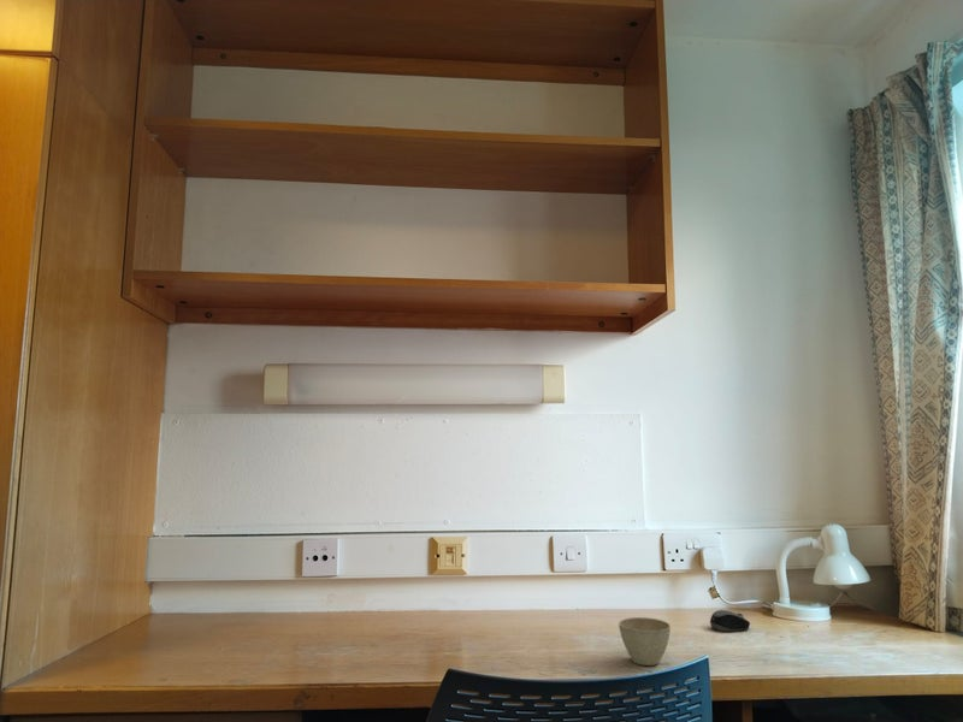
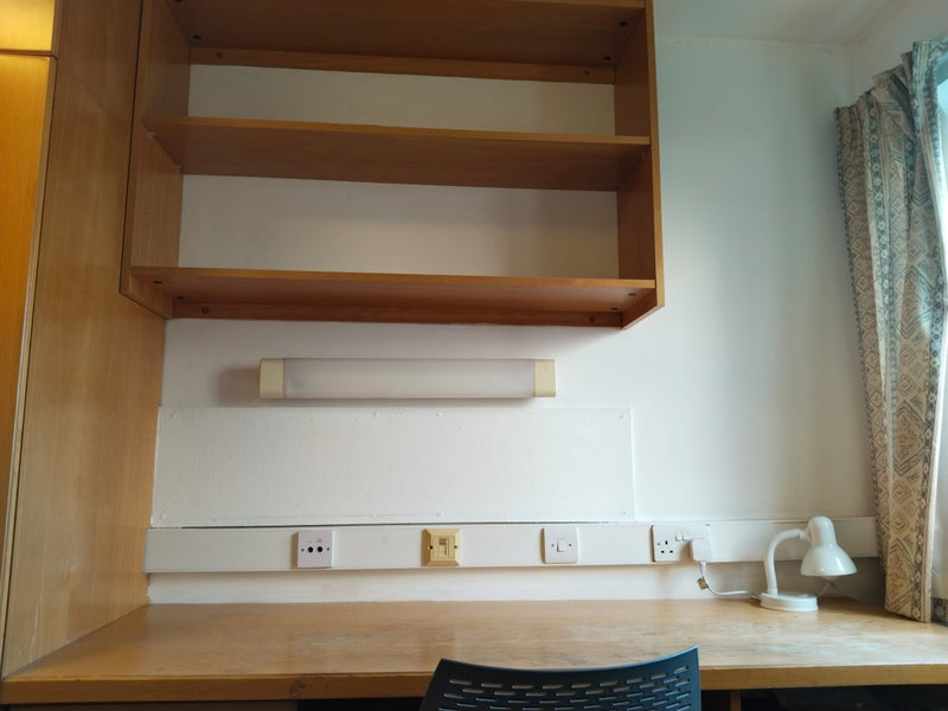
- computer mouse (729, 619)
- flower pot (644, 641)
